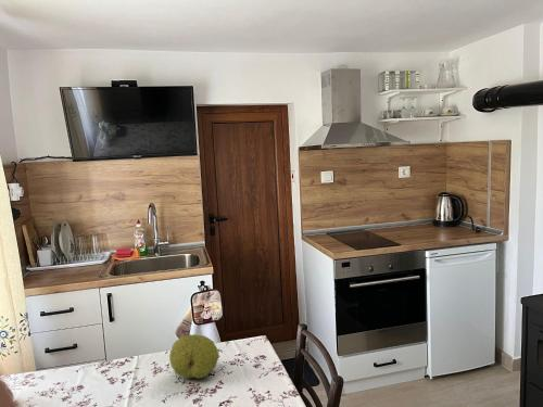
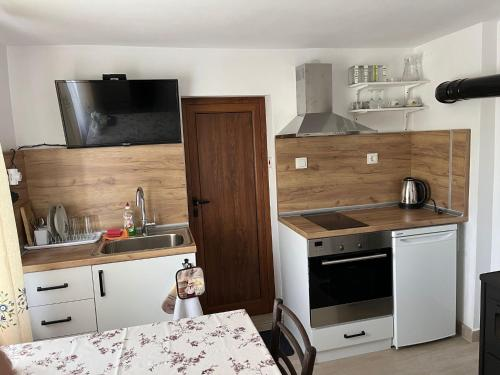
- fruit (194, 355)
